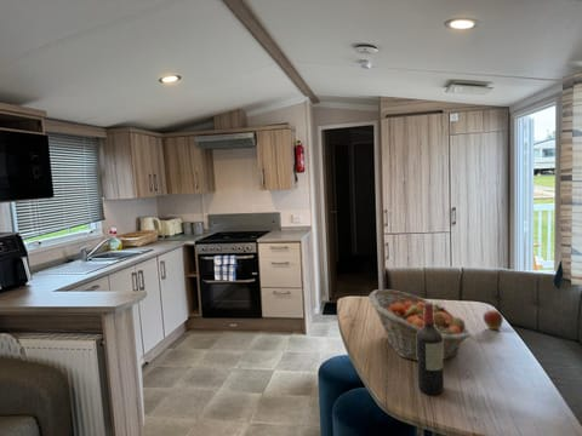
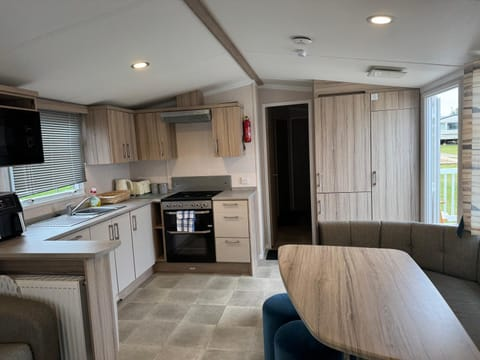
- fruit basket (416, 320)
- wine bottle (429, 346)
- apple (492, 317)
